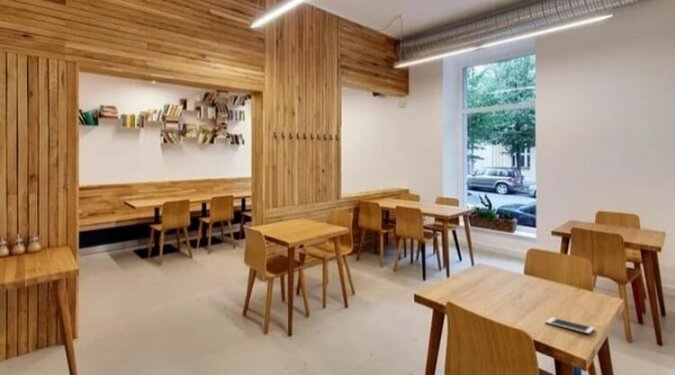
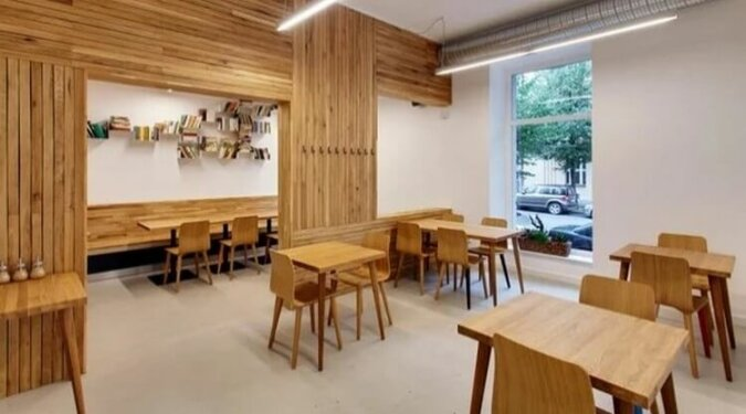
- cell phone (569, 325)
